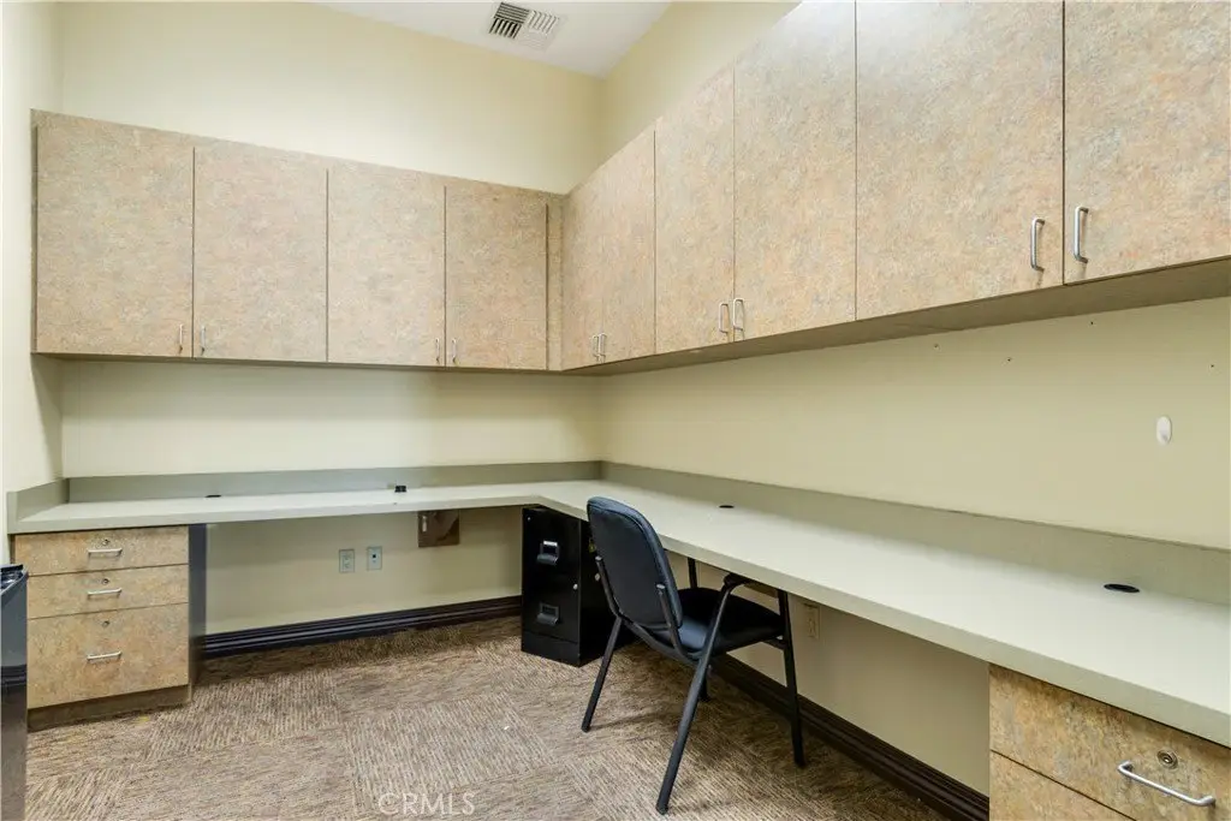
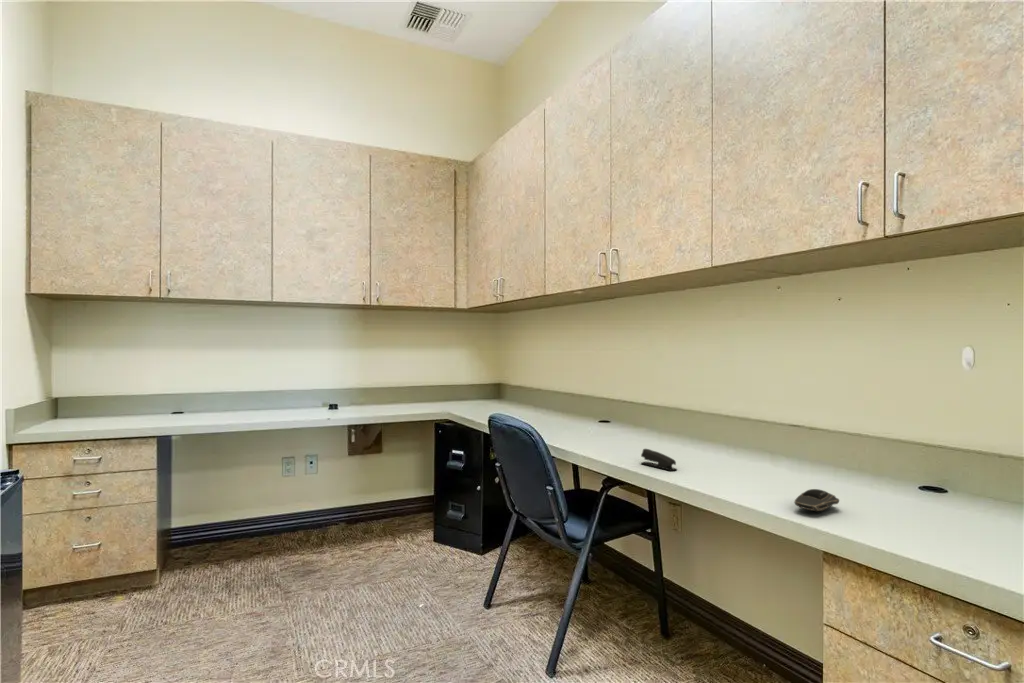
+ stapler (658, 459)
+ computer mouse (815, 499)
